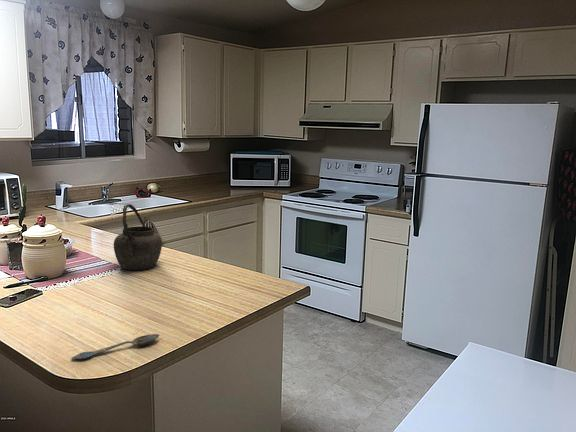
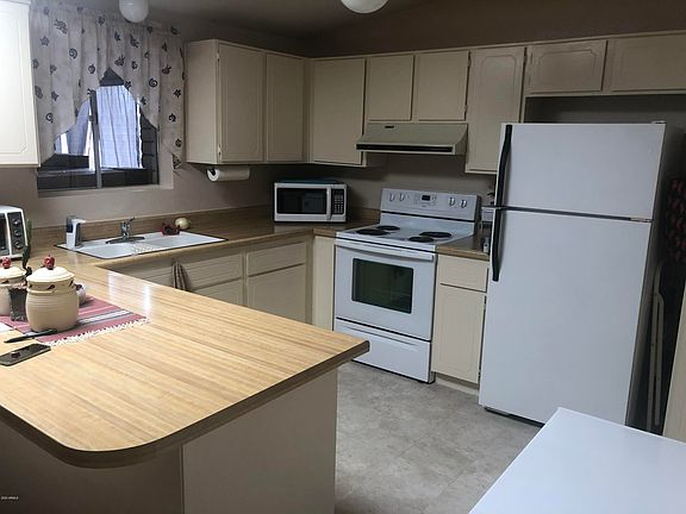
- spoon (117, 346)
- kettle (133, 237)
